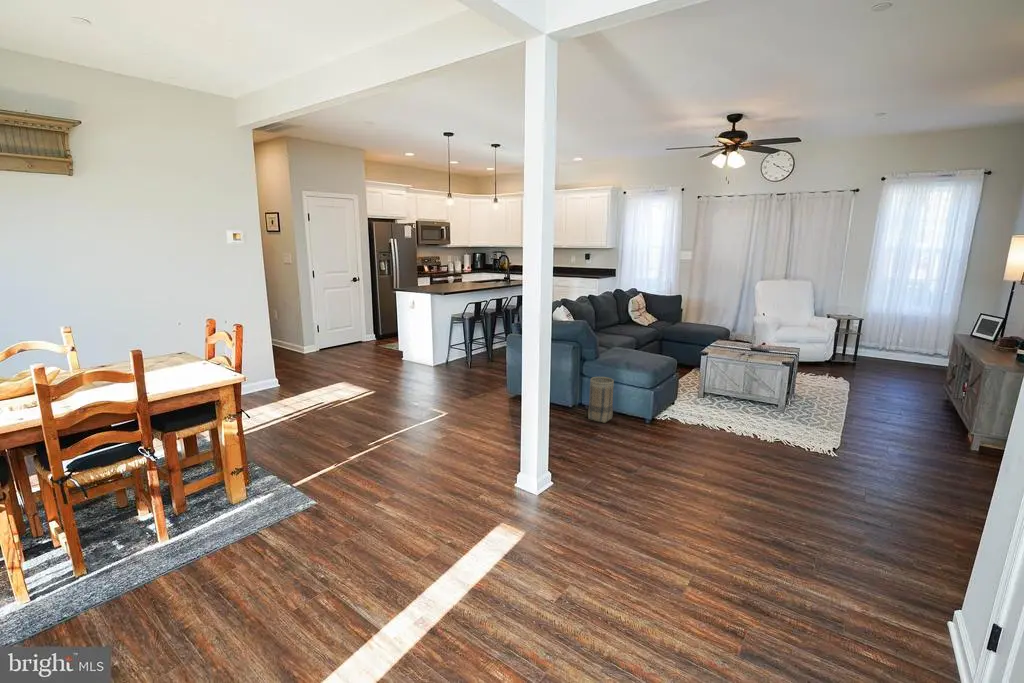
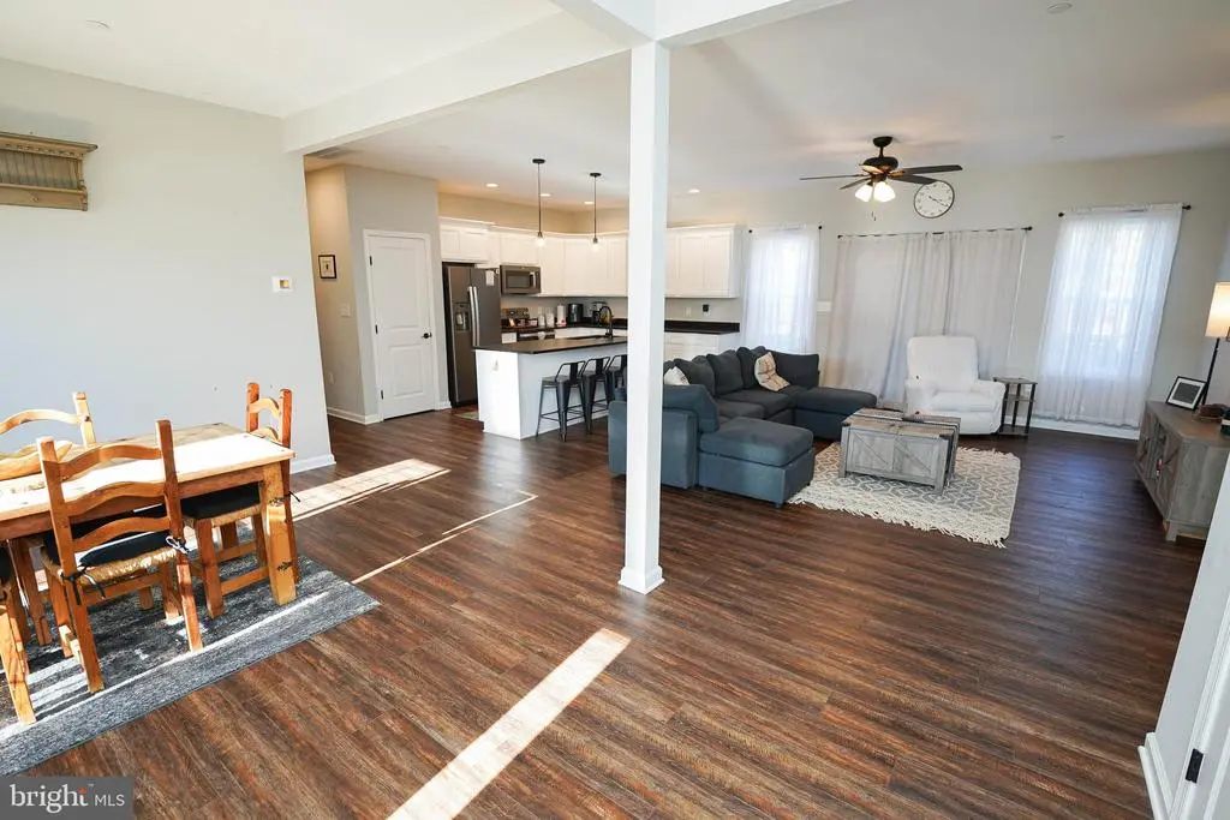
- basket (601, 399)
